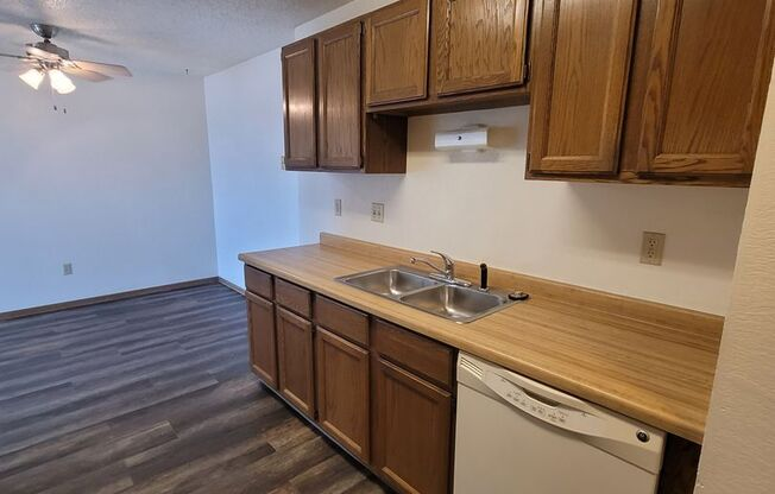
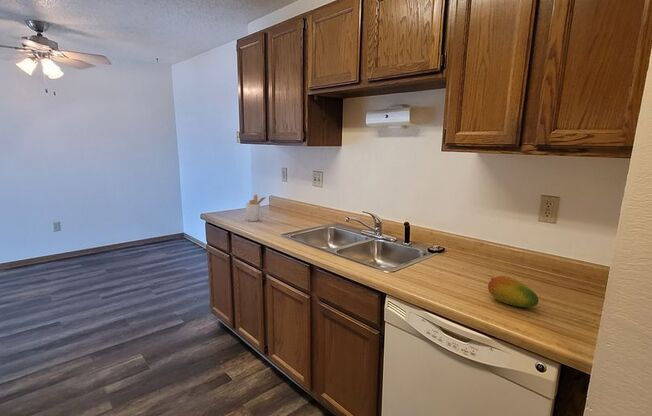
+ fruit (512, 291)
+ utensil holder (256, 207)
